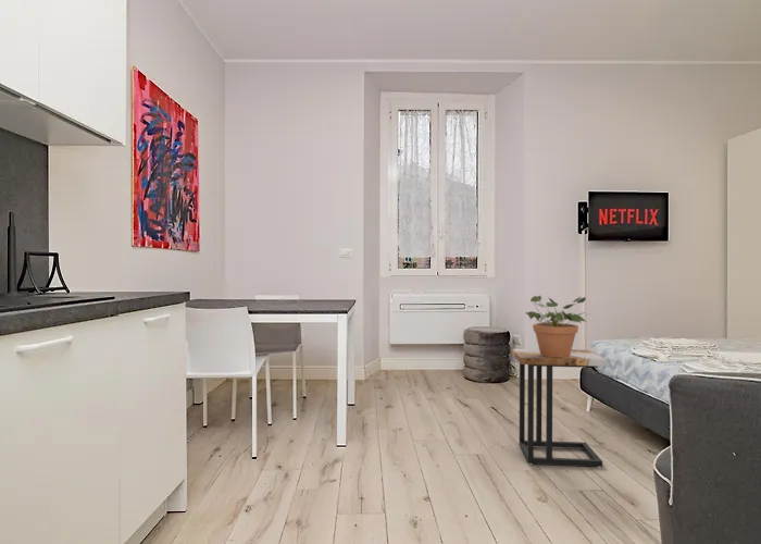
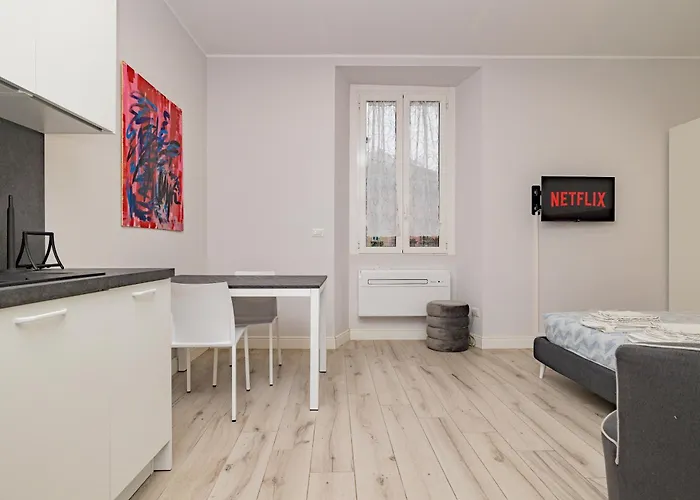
- side table (551, 405)
- potted plant (559, 324)
